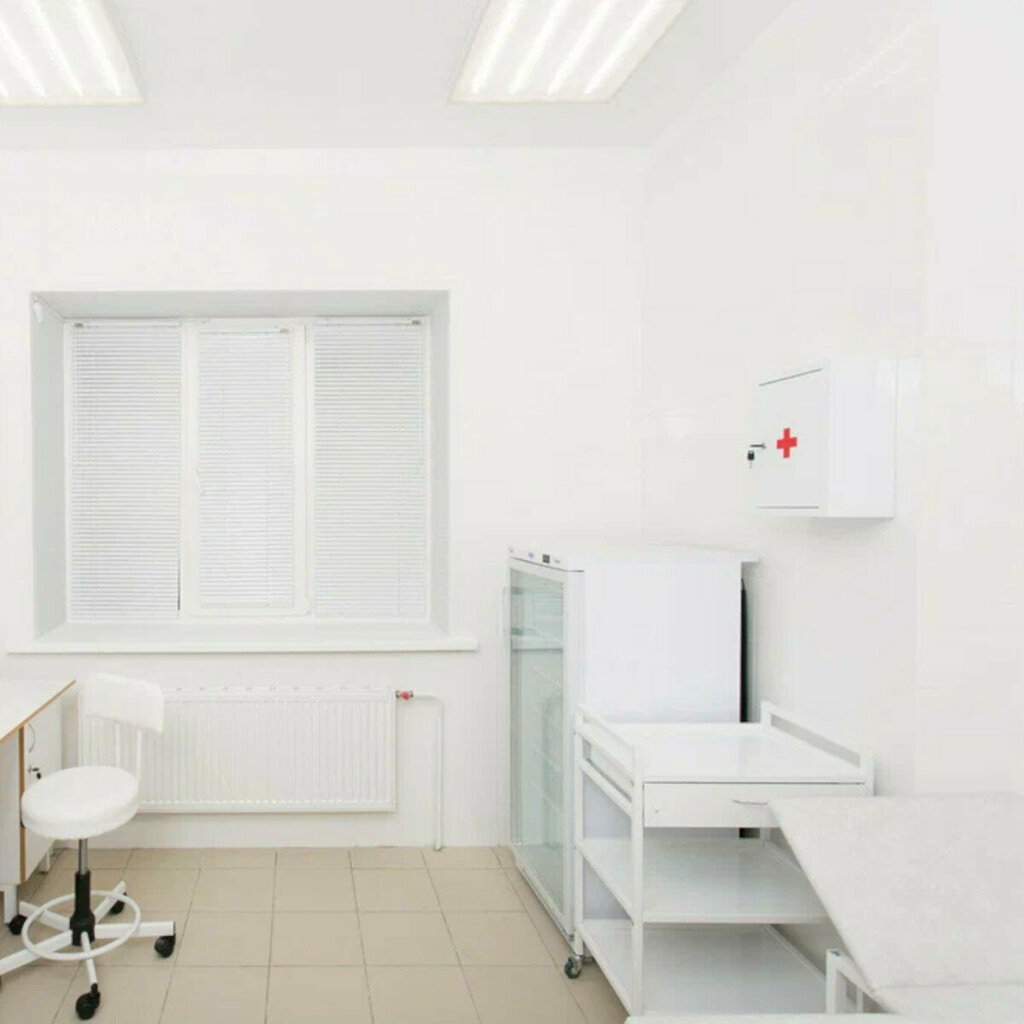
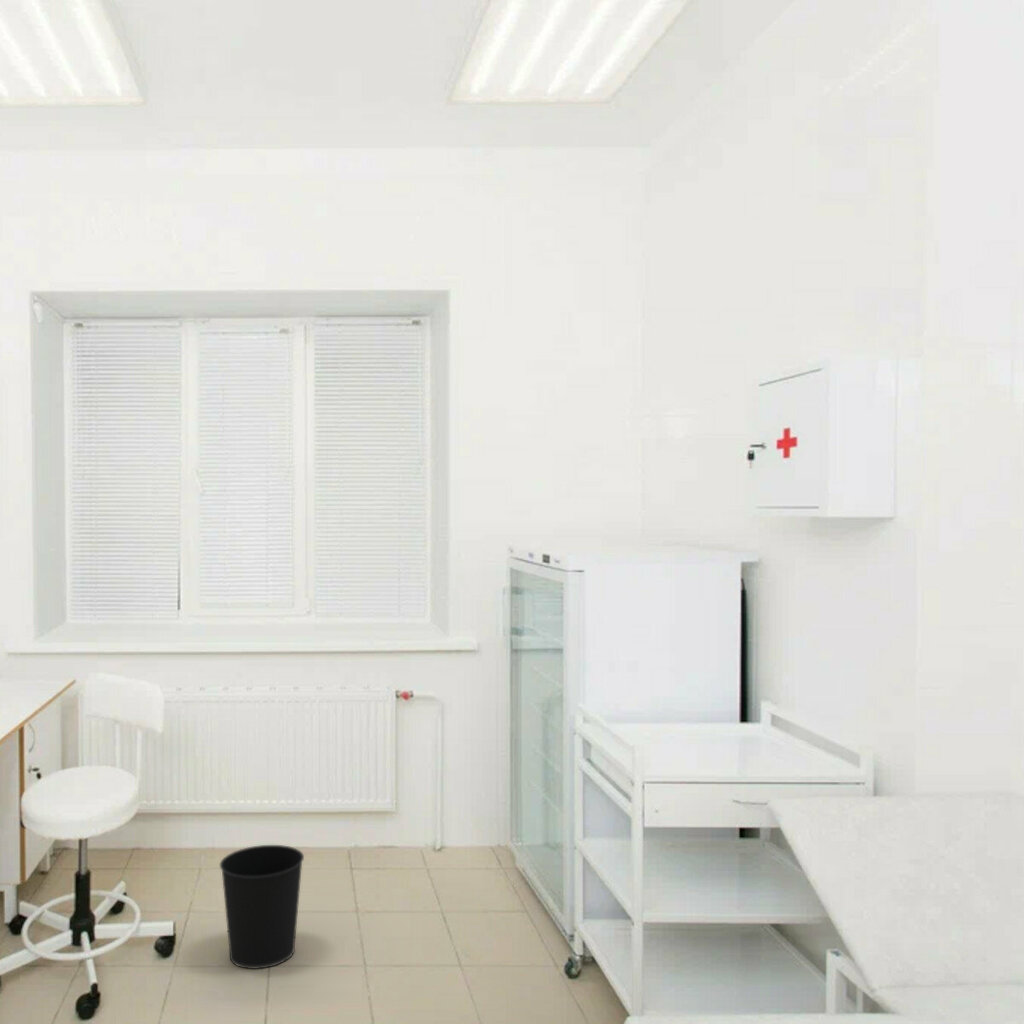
+ wastebasket (262, 906)
